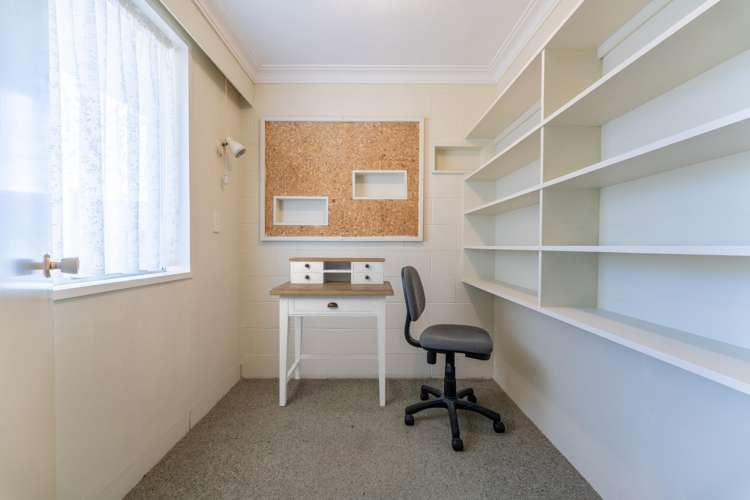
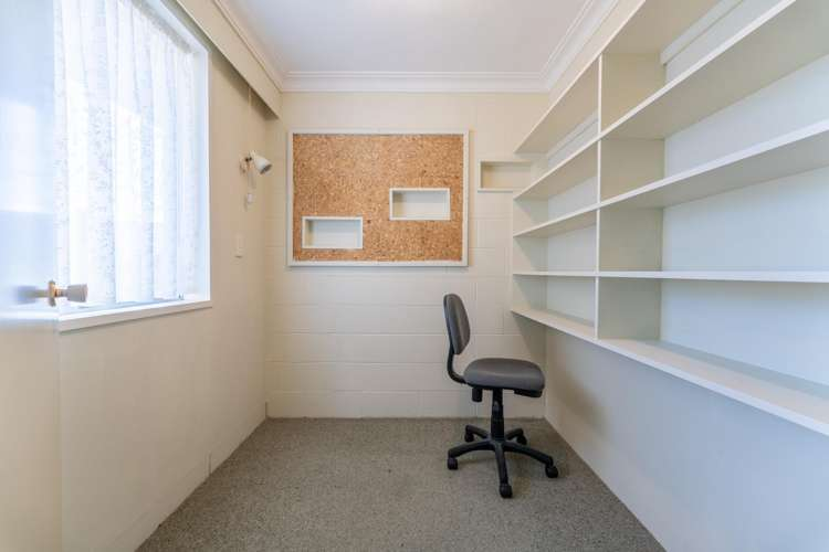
- desk (336, 315)
